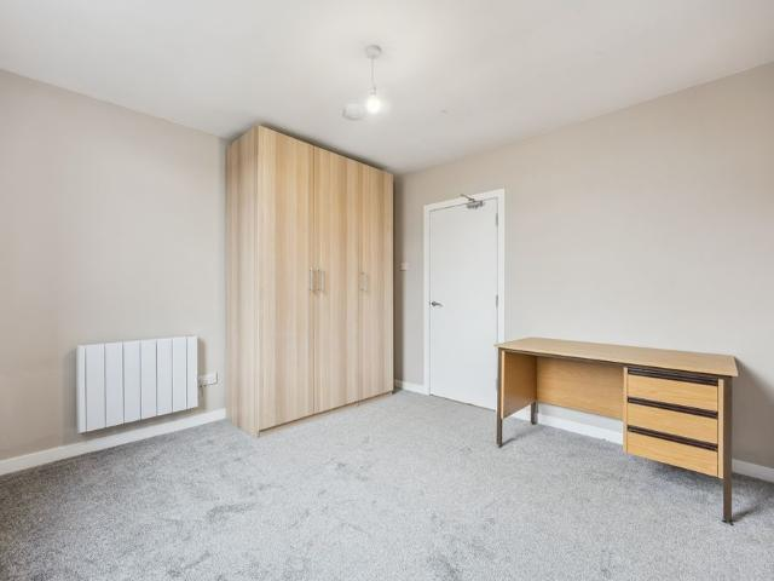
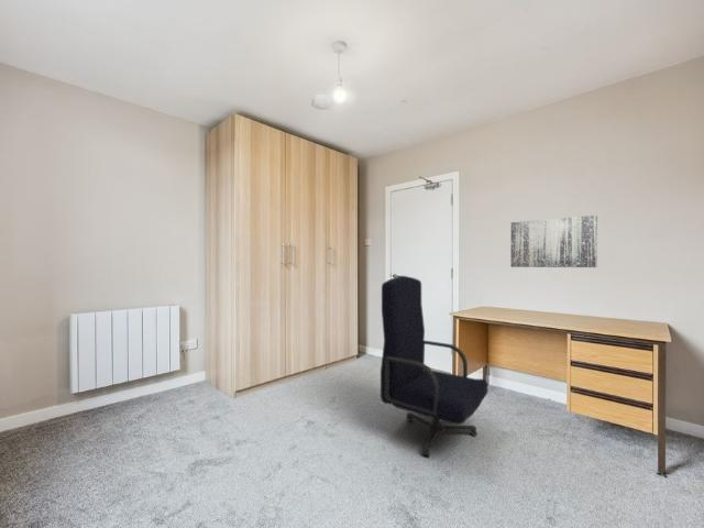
+ office chair (438, 345)
+ wall art (550, 243)
